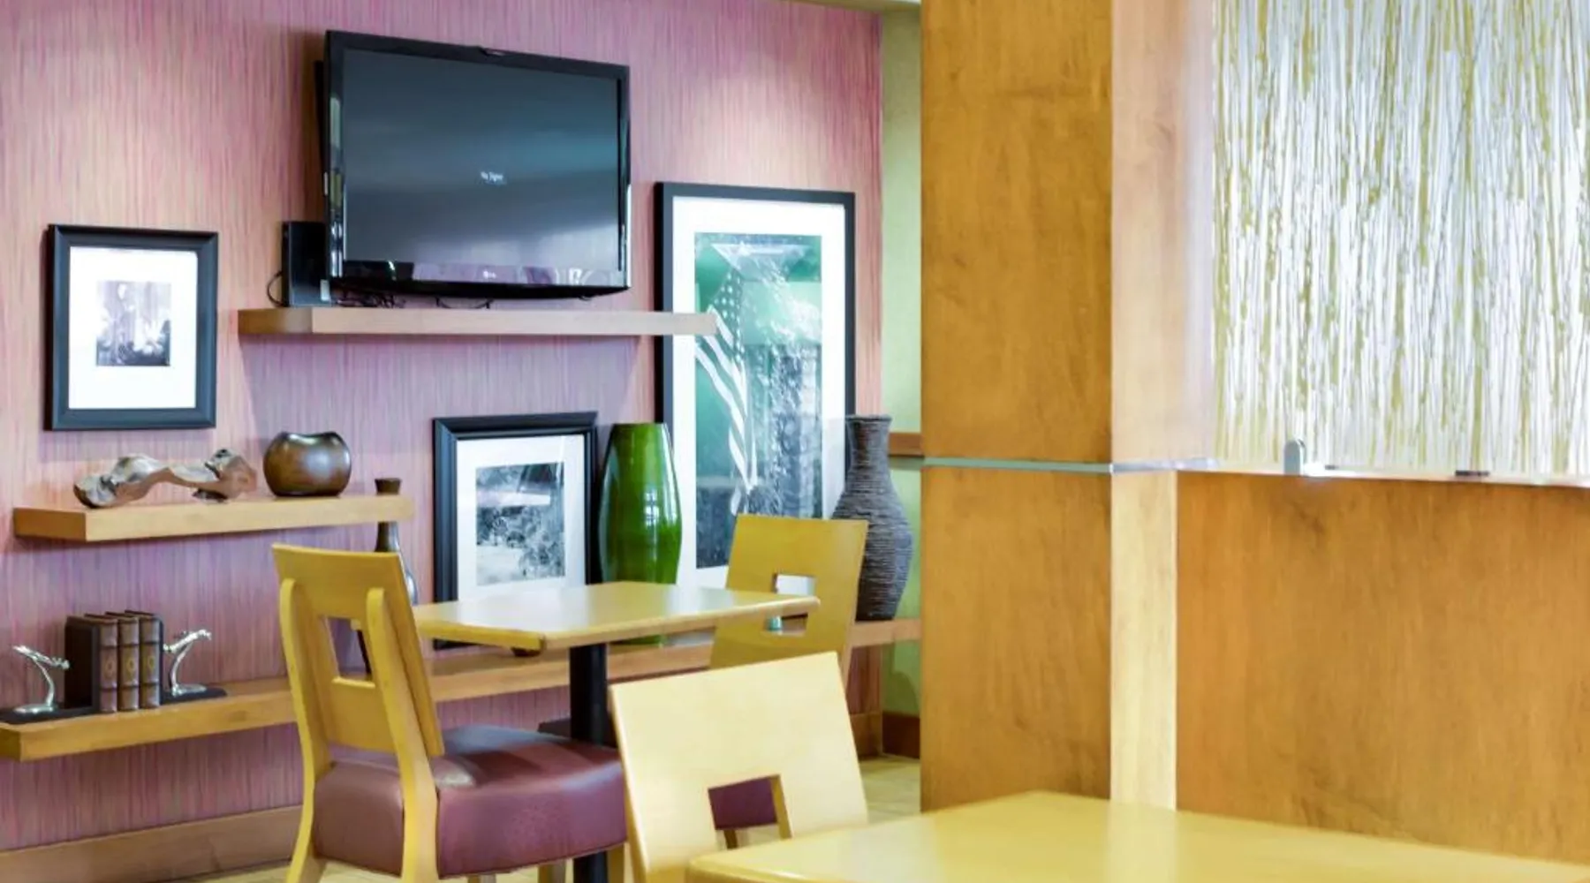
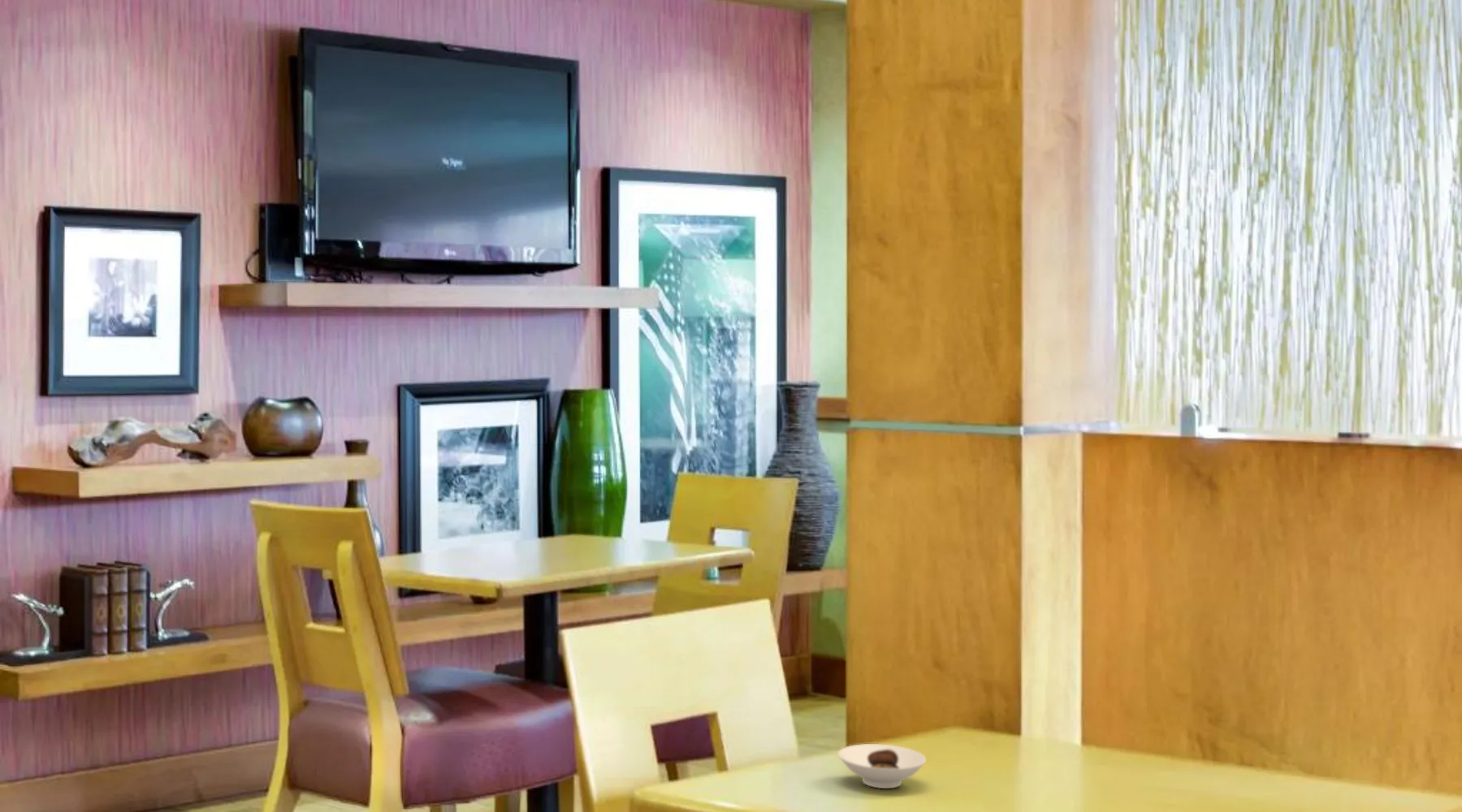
+ saucer (881, 766)
